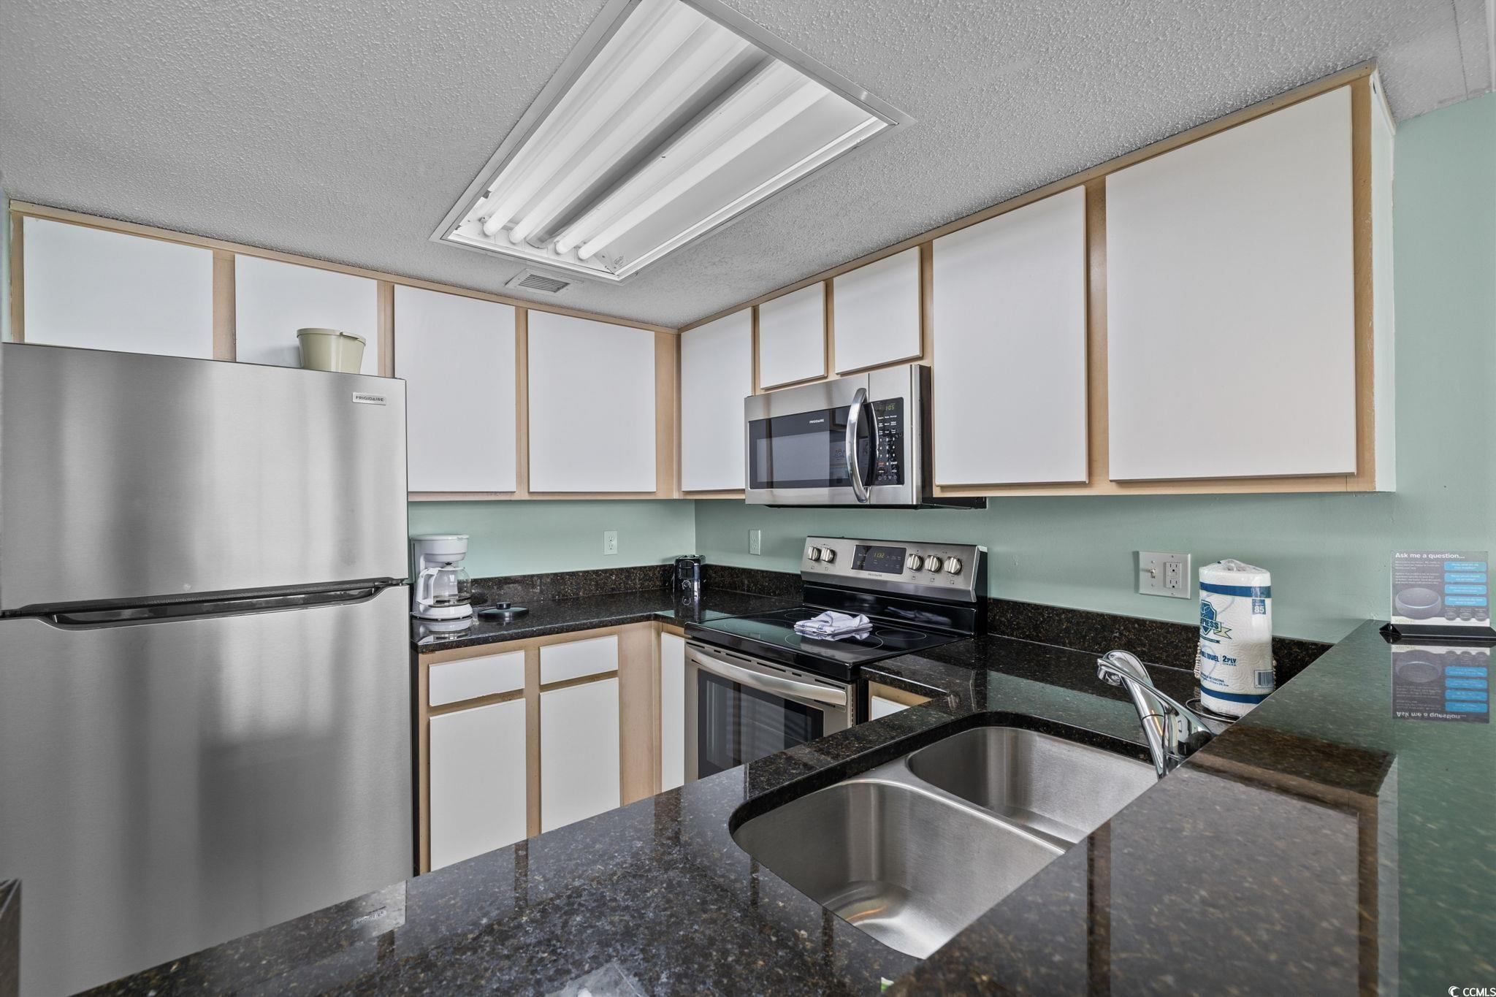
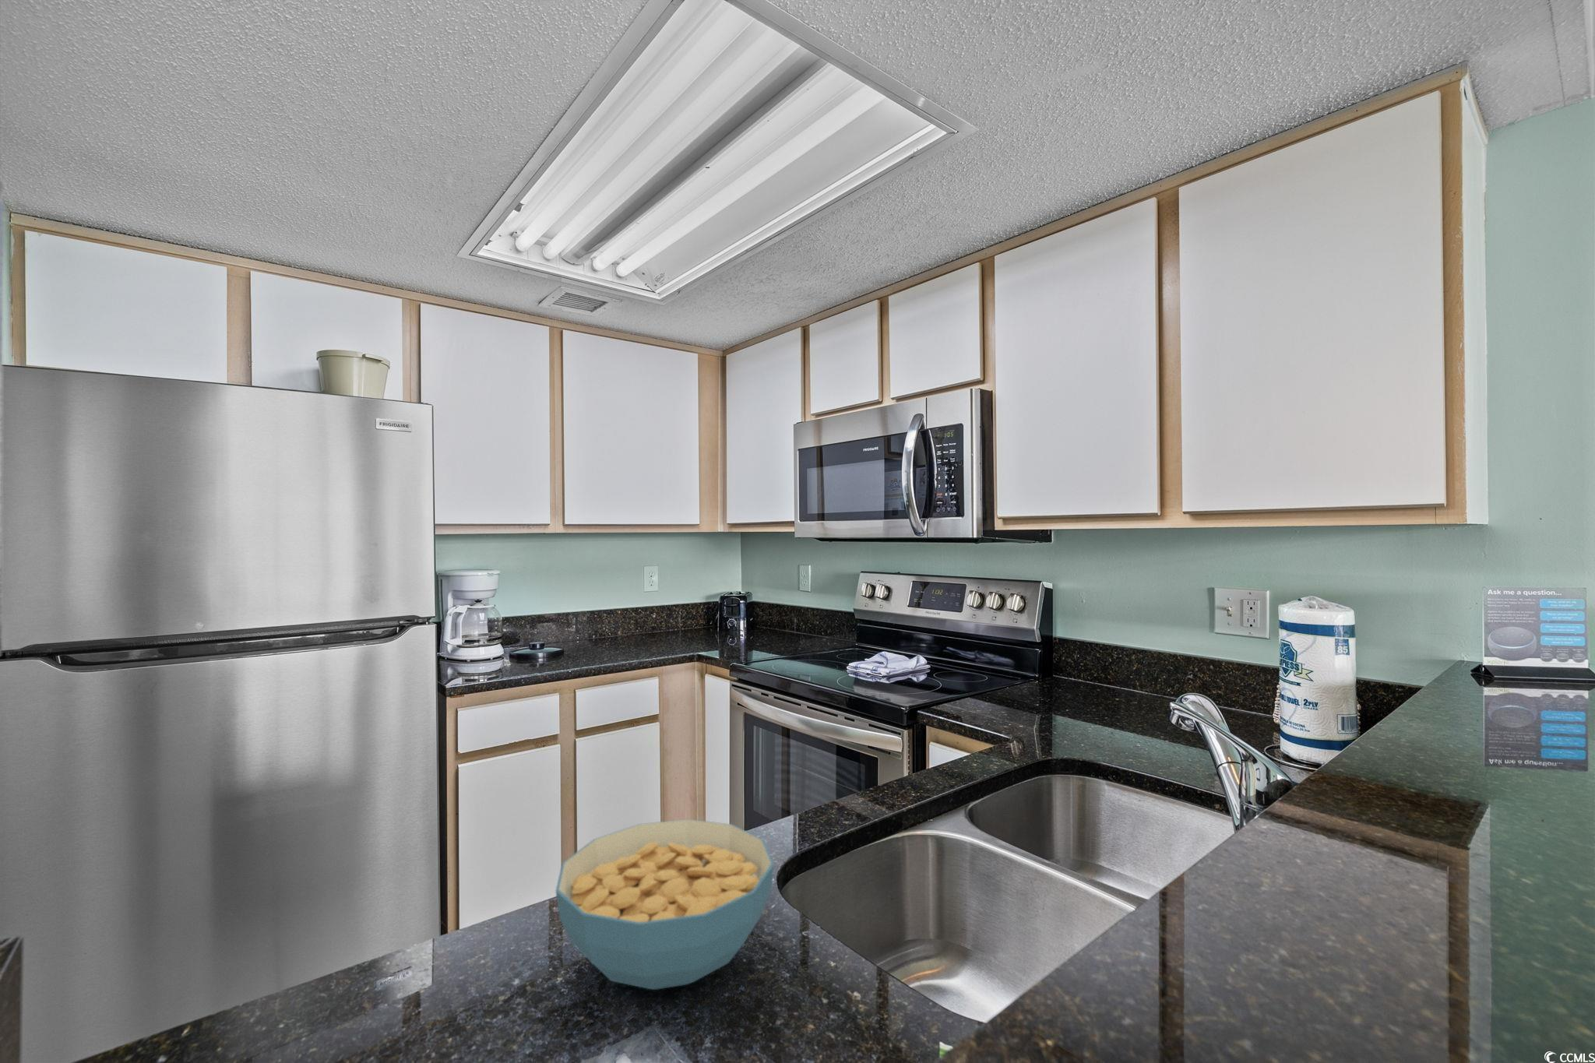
+ cereal bowl (668, 915)
